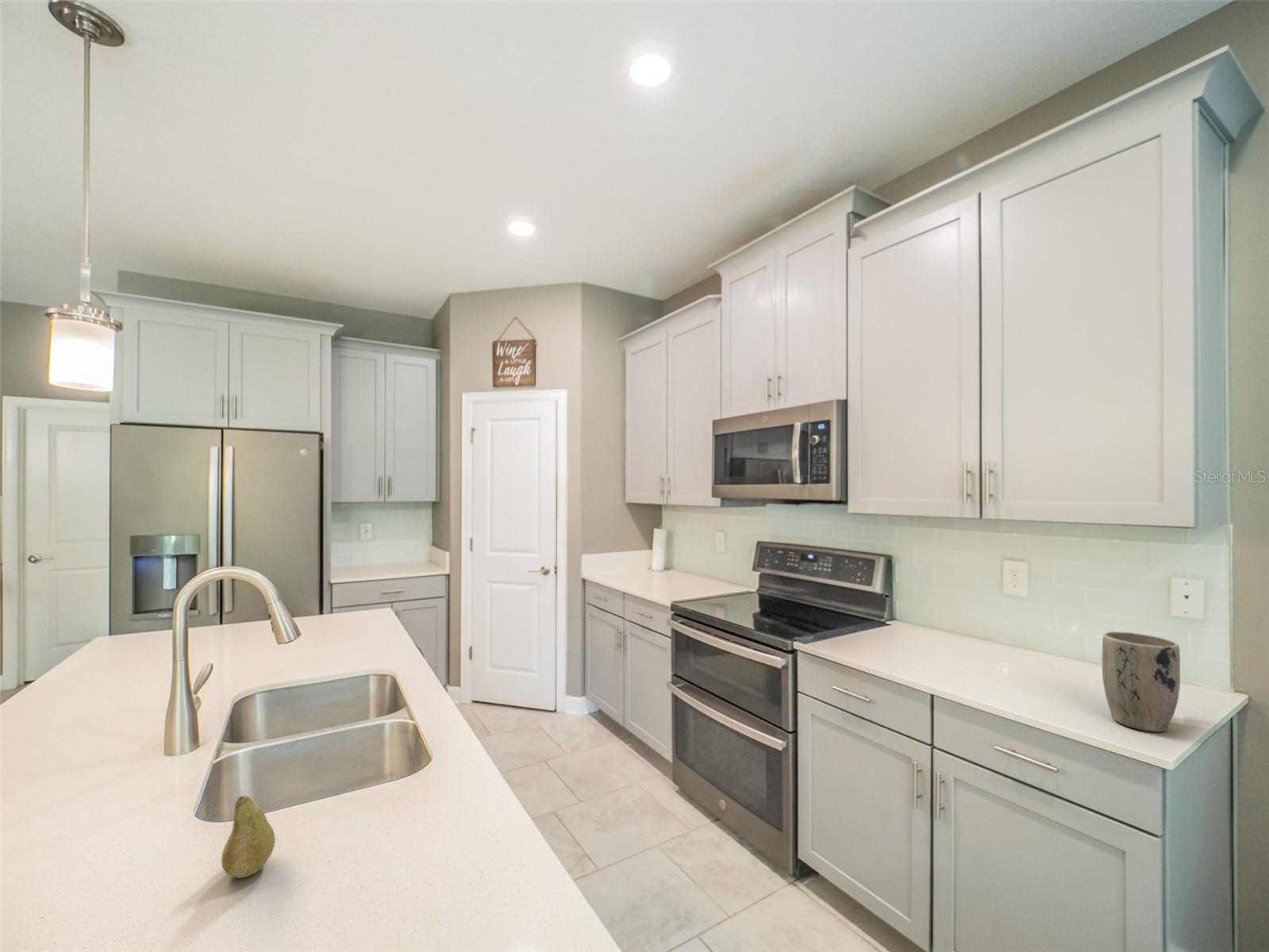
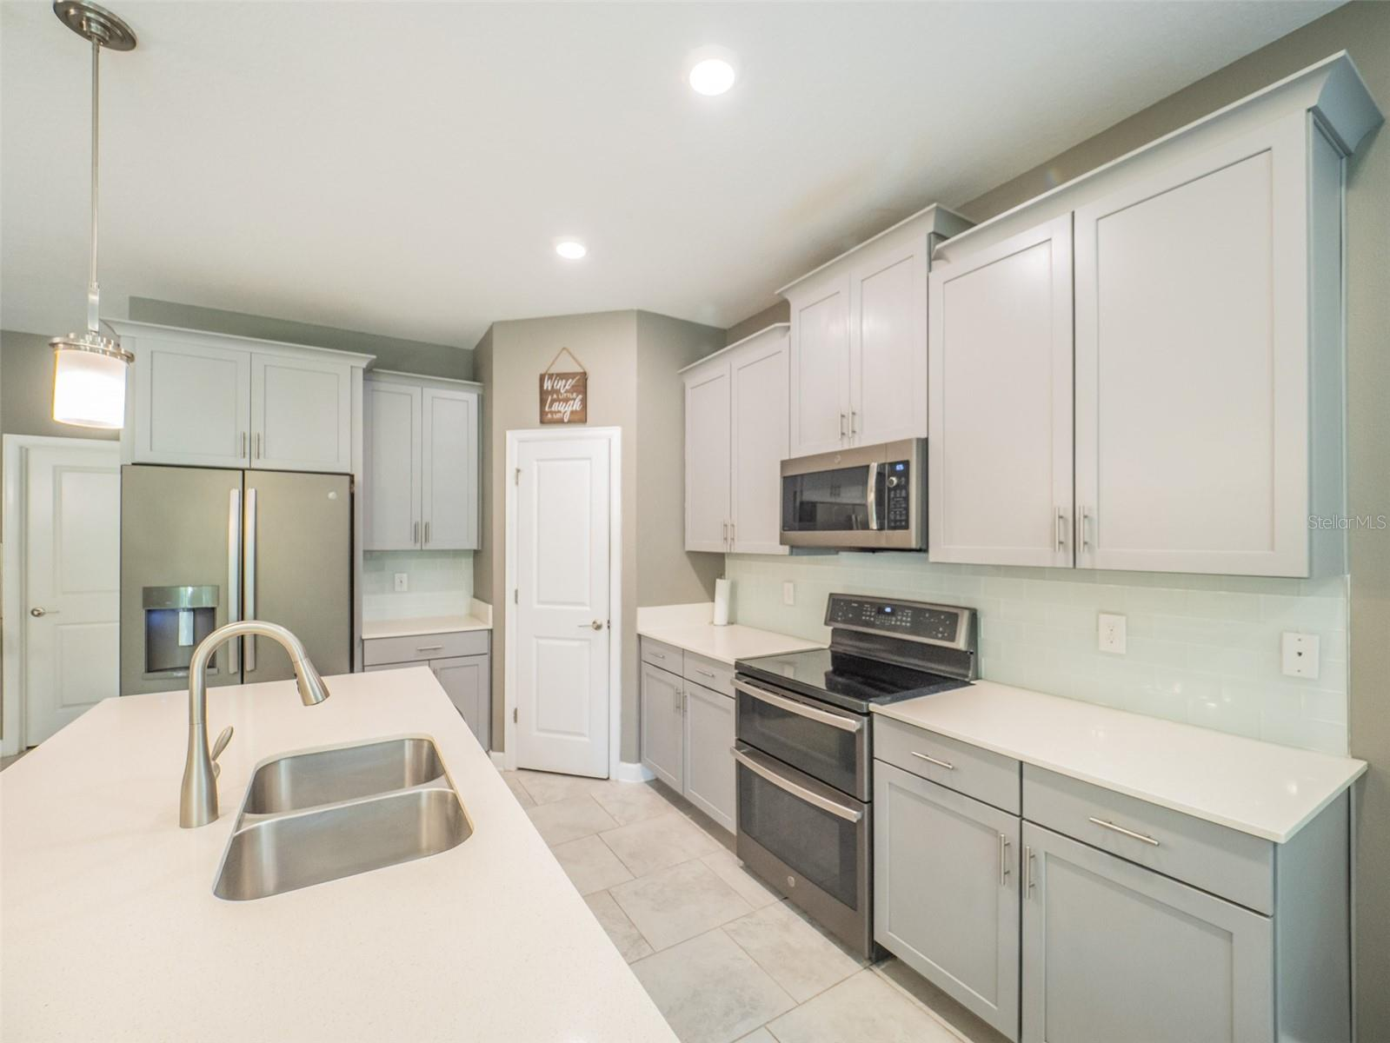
- fruit (248, 830)
- plant pot (1140, 681)
